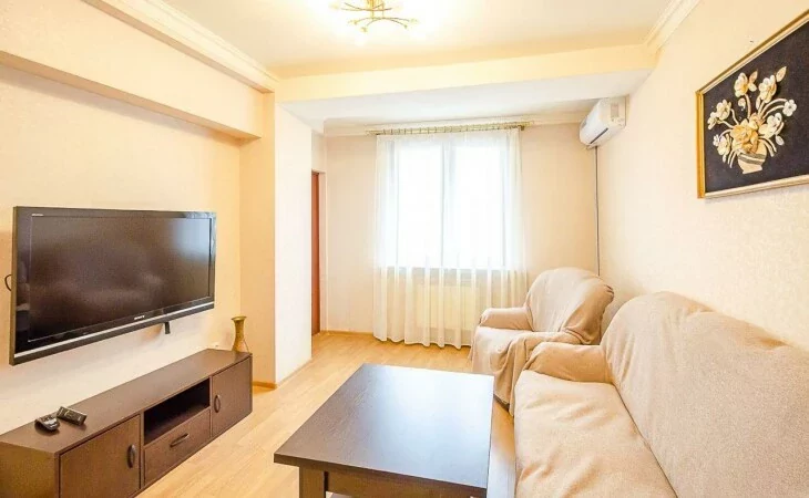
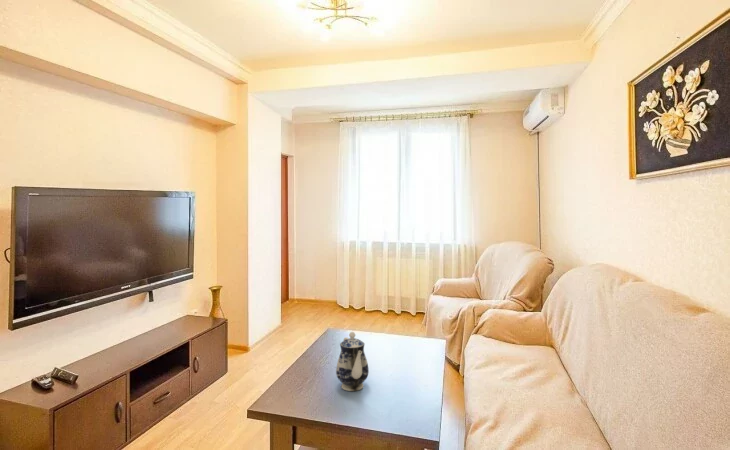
+ teapot (352, 359)
